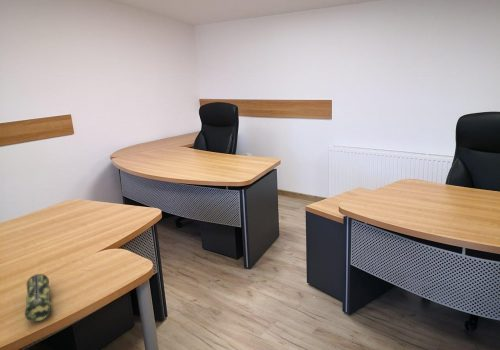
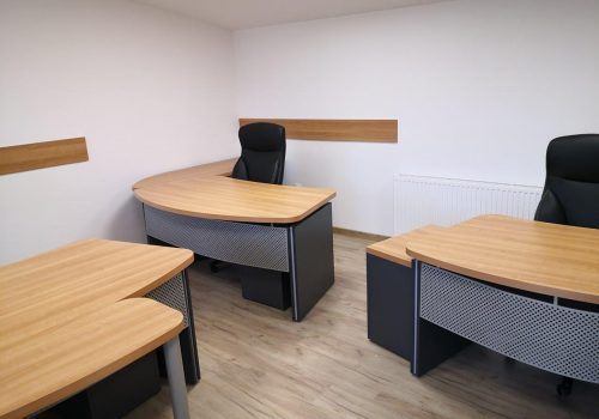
- pencil case (38, 297)
